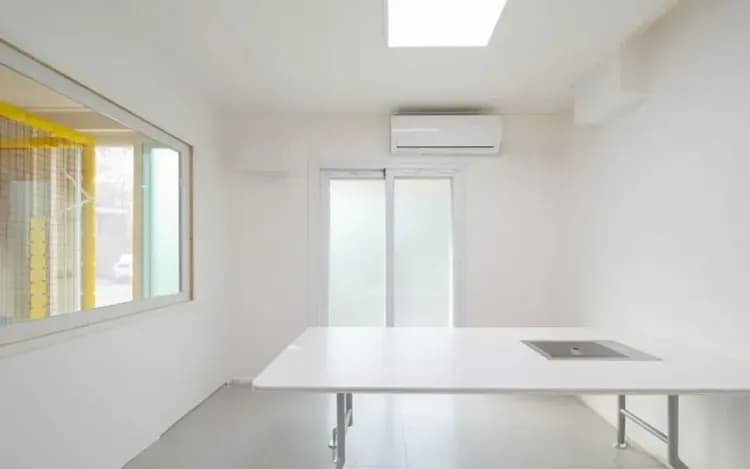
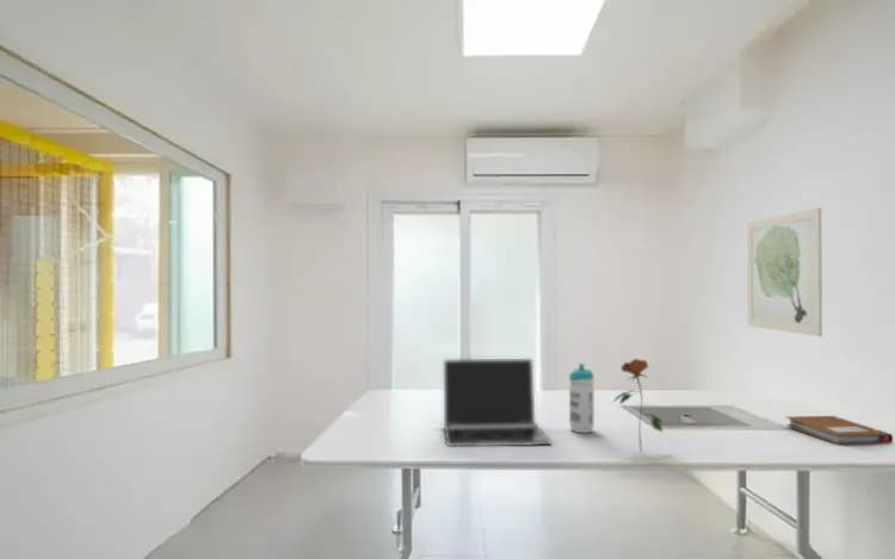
+ notebook (838, 429)
+ water bottle (581, 397)
+ flower (641, 403)
+ laptop (493, 399)
+ wall art (780, 273)
